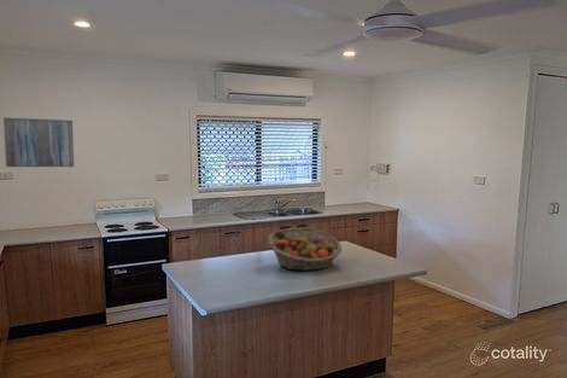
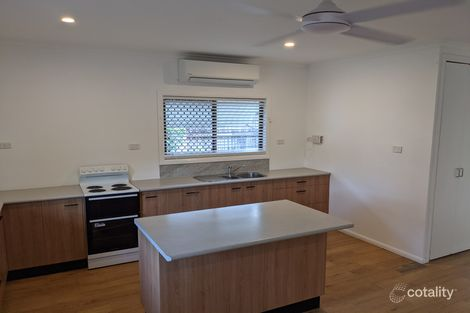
- fruit basket (304, 248)
- wall art (40, 143)
